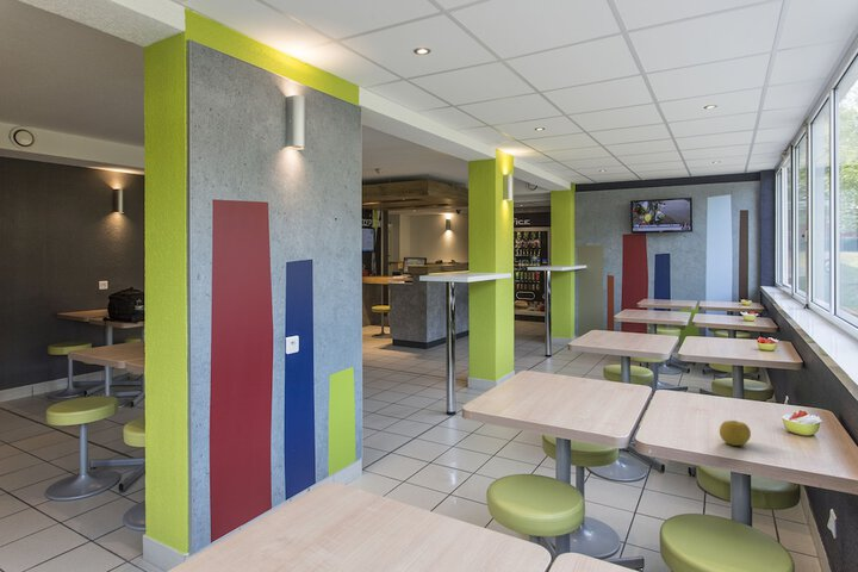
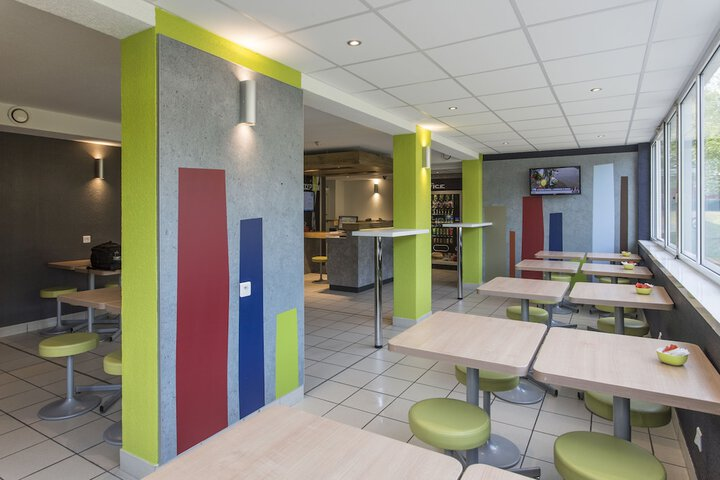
- fruit (734, 431)
